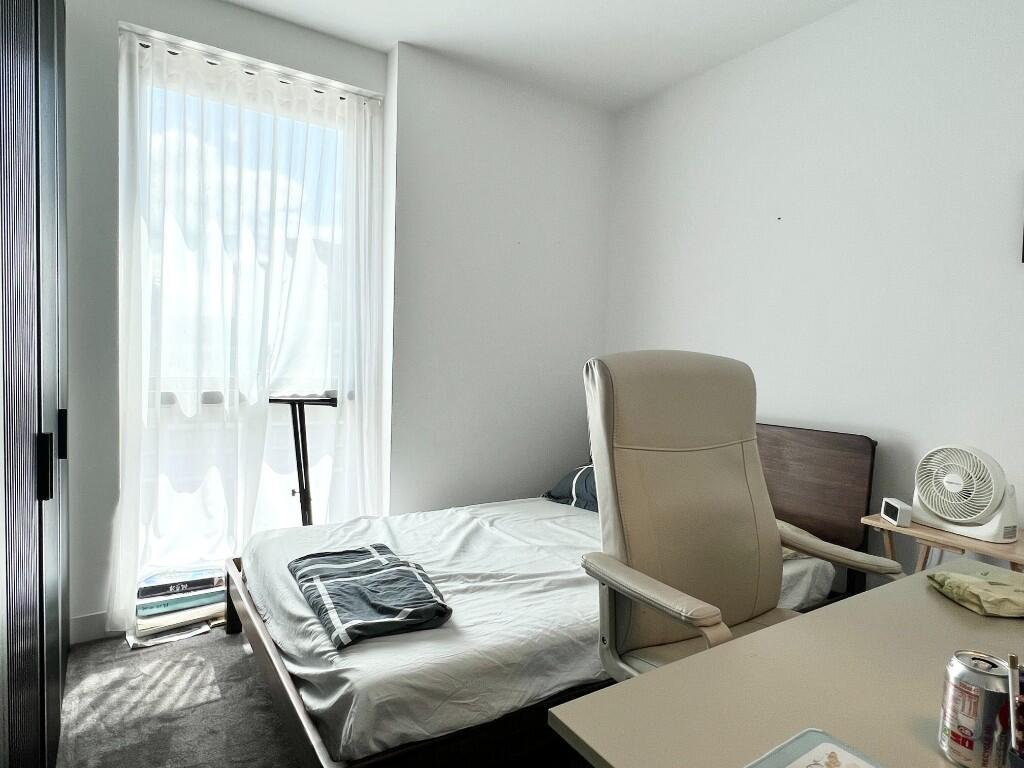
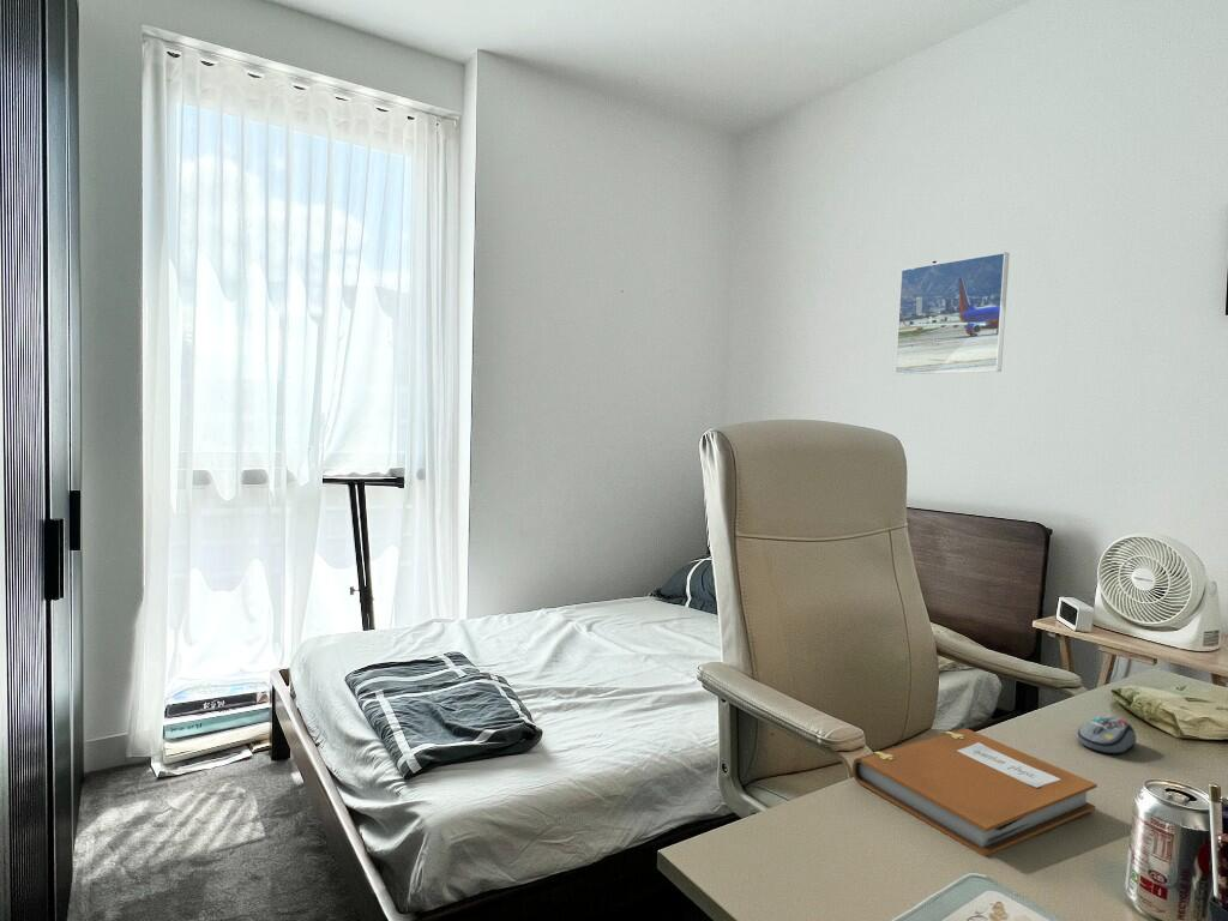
+ notebook (973, 779)
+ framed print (947, 317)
+ computer mouse (1107, 732)
